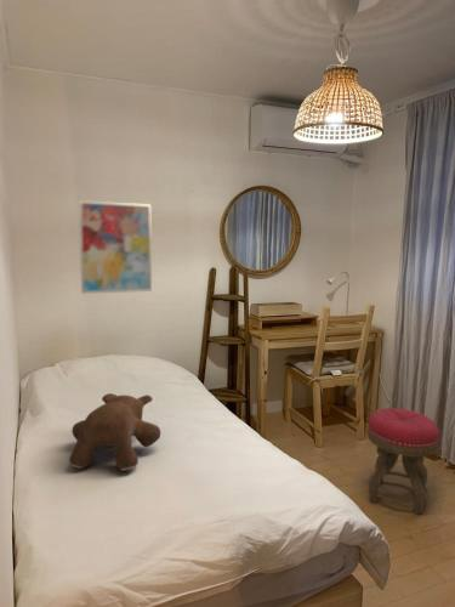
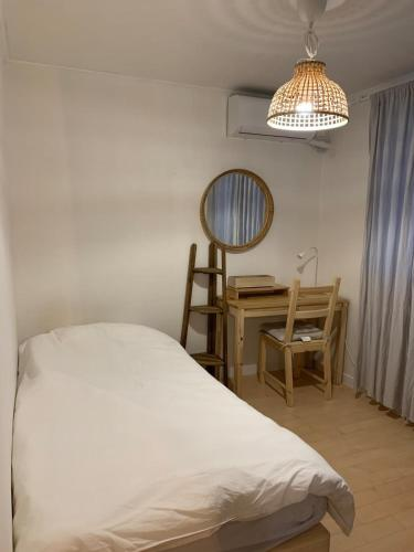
- stool (402, 456)
- wall art (116, 248)
- teddy bear (116, 424)
